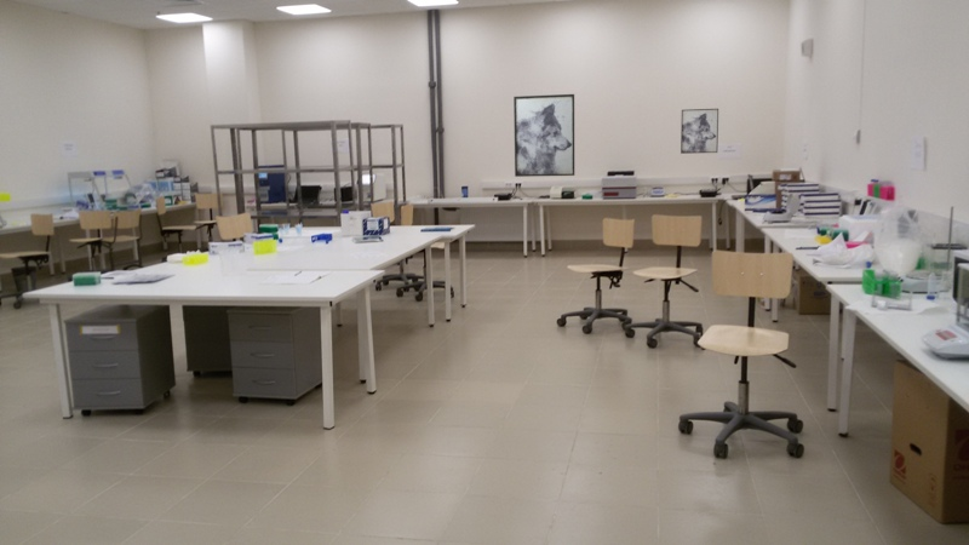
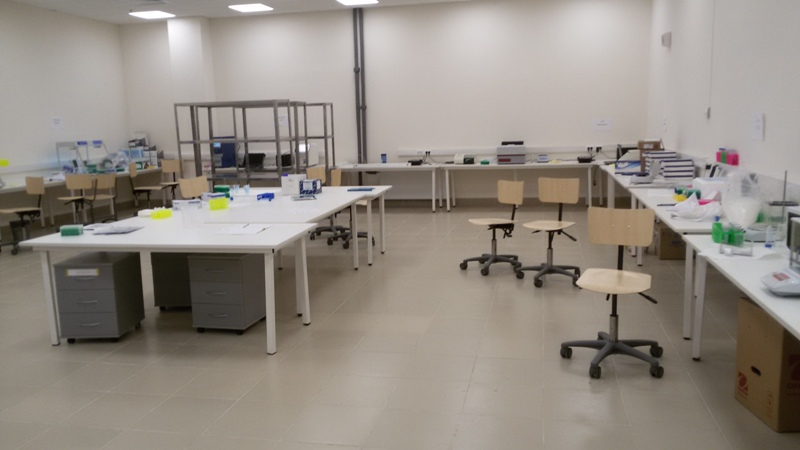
- wall art (699, 131)
- wall art (544, 136)
